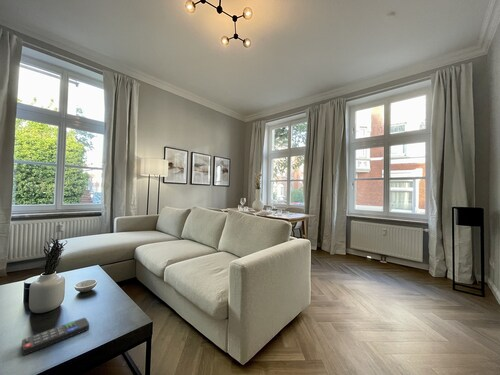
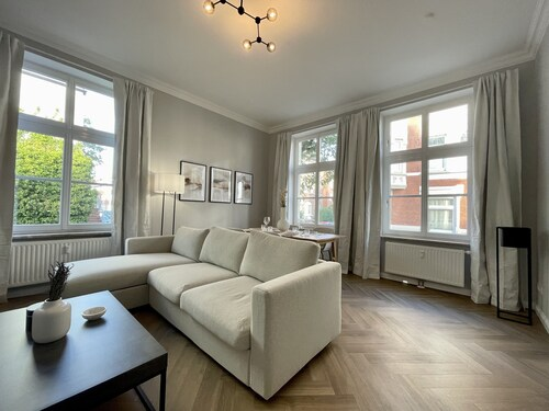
- remote control (57, 333)
